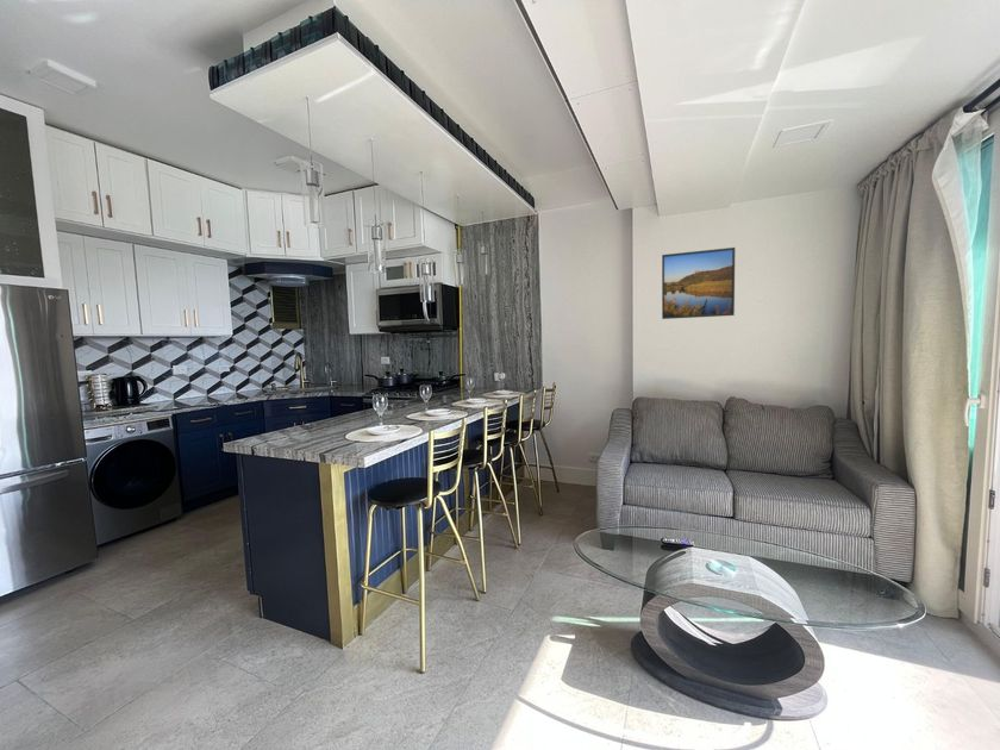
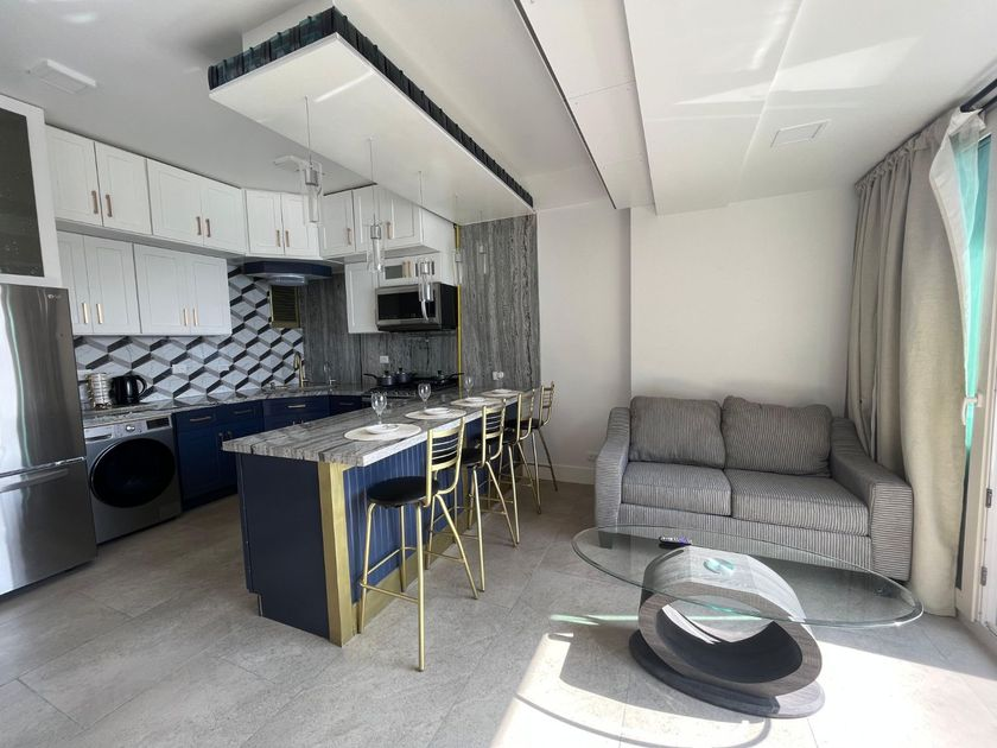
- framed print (696, 285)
